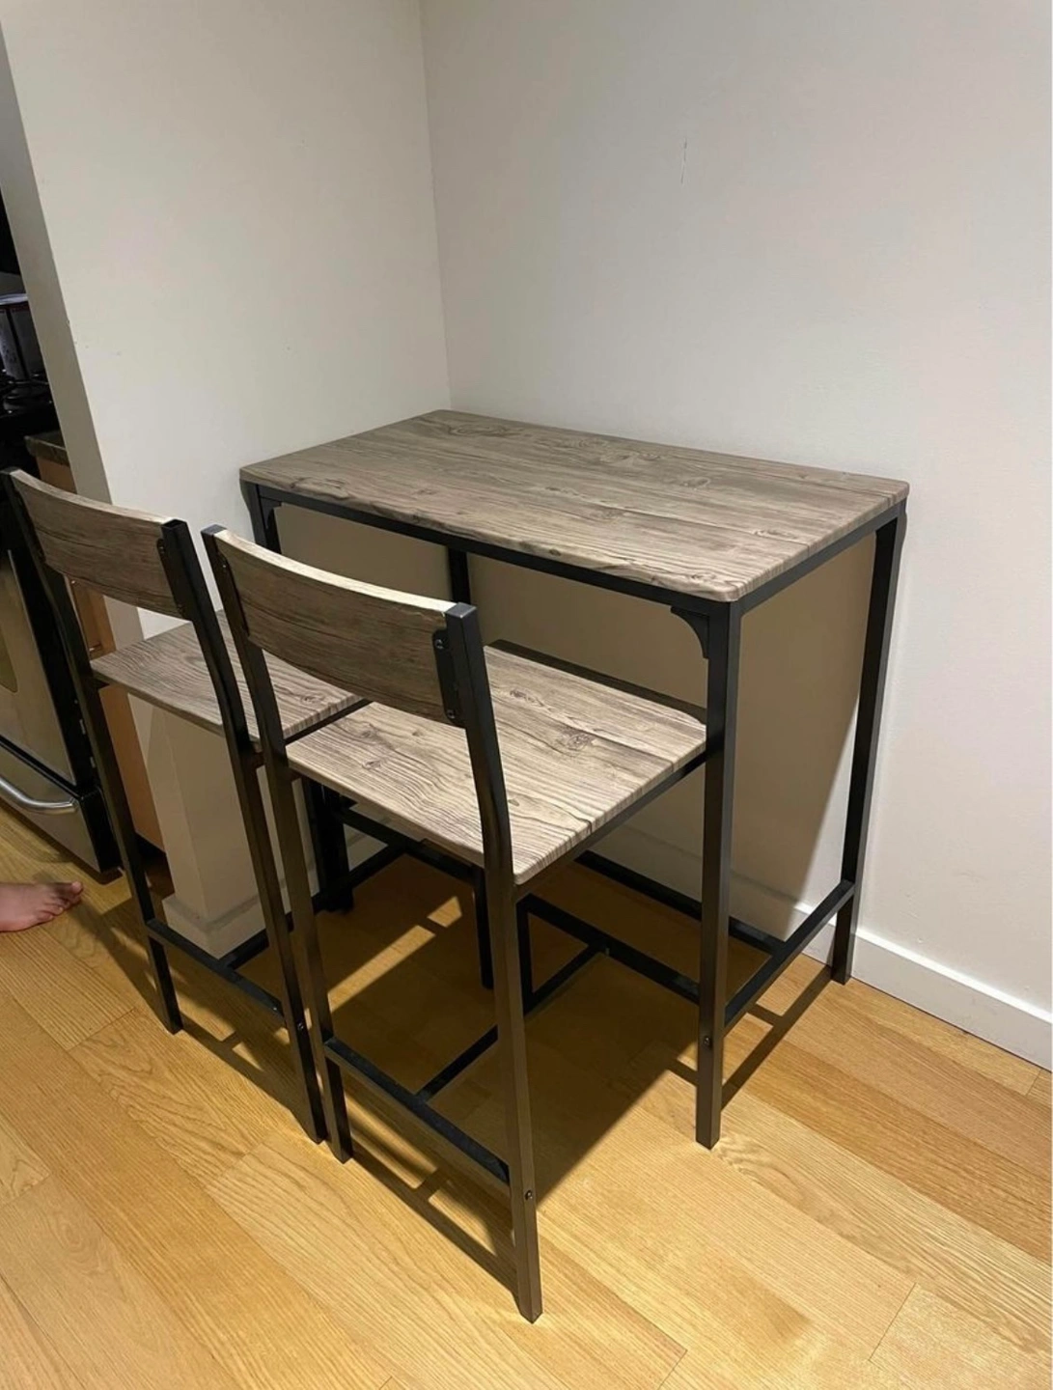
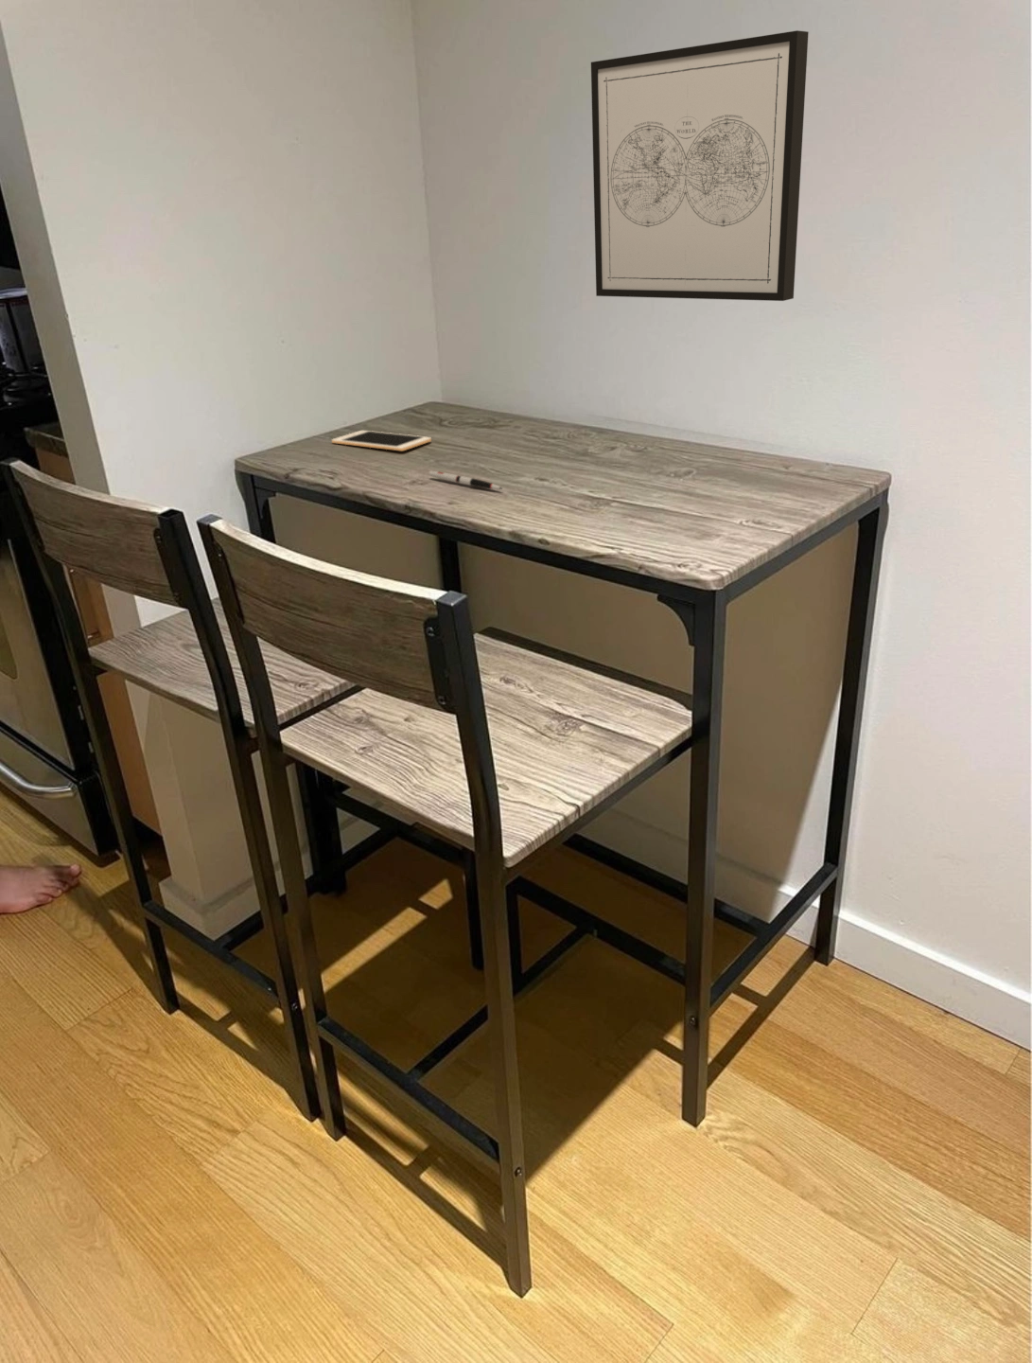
+ cell phone (382, 440)
+ pen (465, 480)
+ wall art (691, 178)
